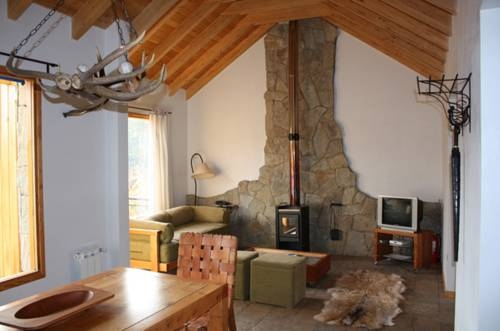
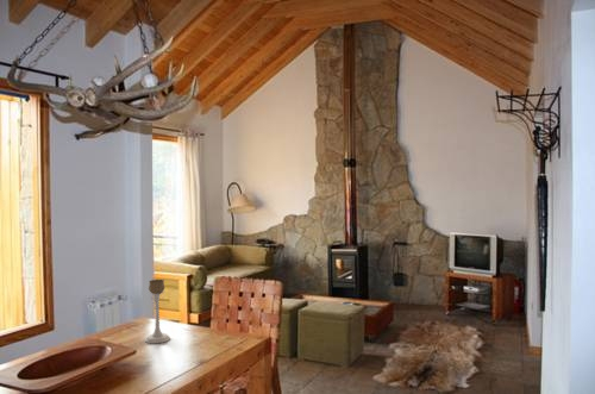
+ candle holder (157, 309)
